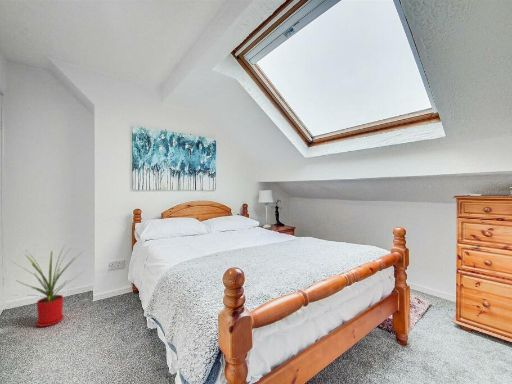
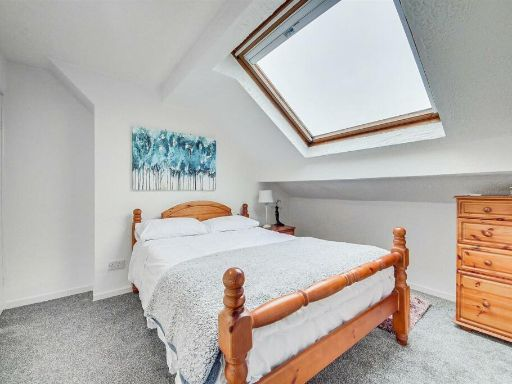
- house plant (50, 284)
